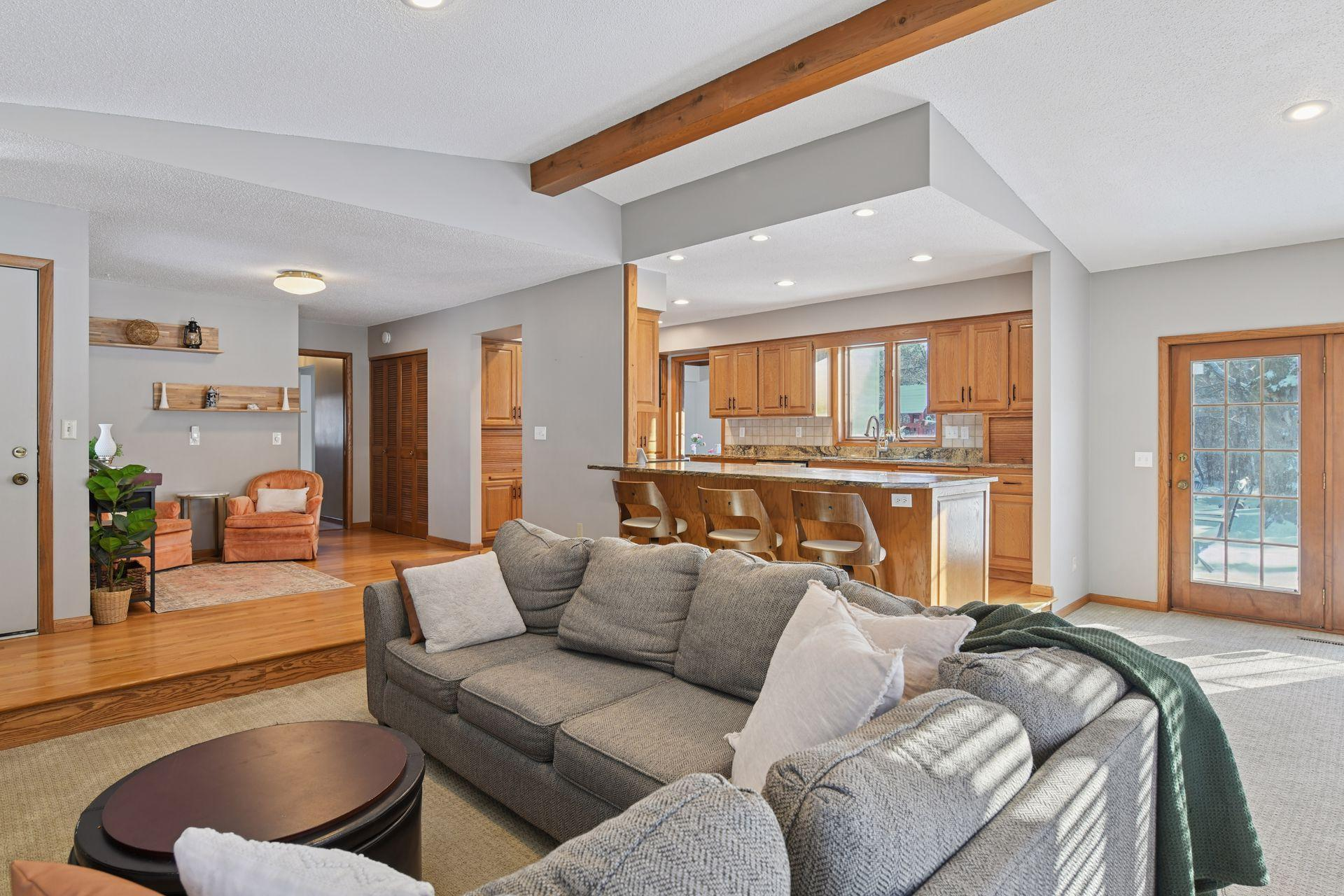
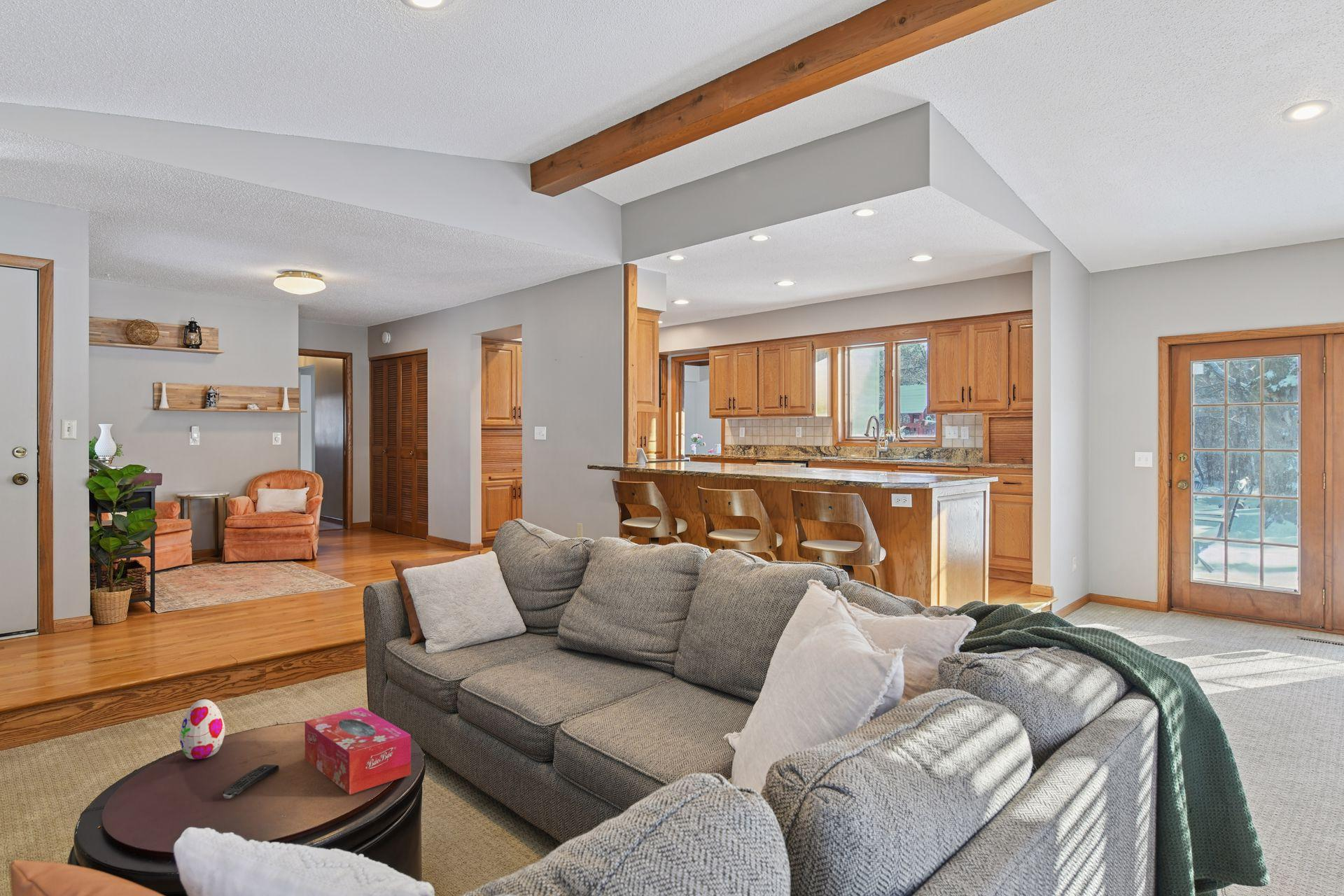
+ remote control (250, 780)
+ tissue box (356, 747)
+ decorative egg (202, 728)
